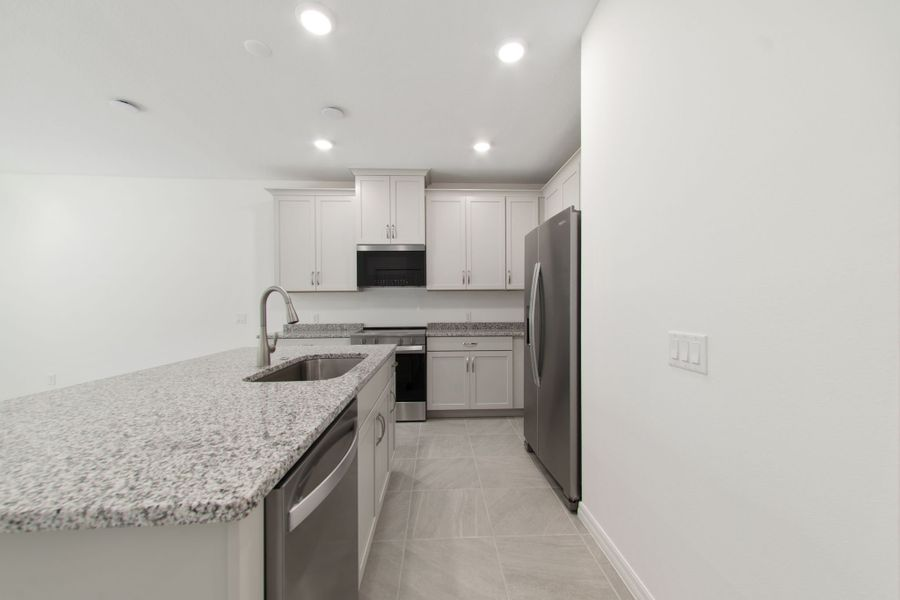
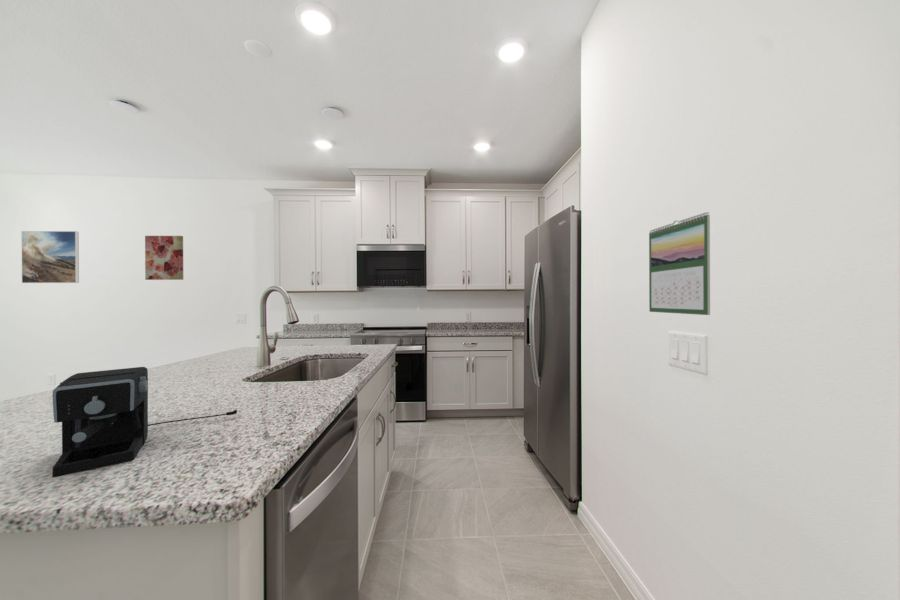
+ calendar (675, 266)
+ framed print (50, 257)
+ wall art (164, 257)
+ coffee maker (147, 404)
